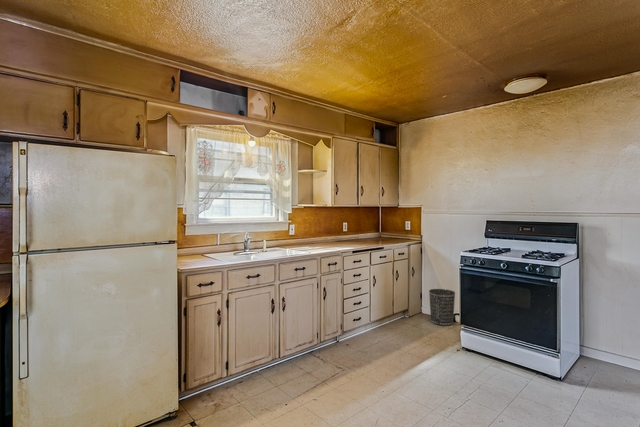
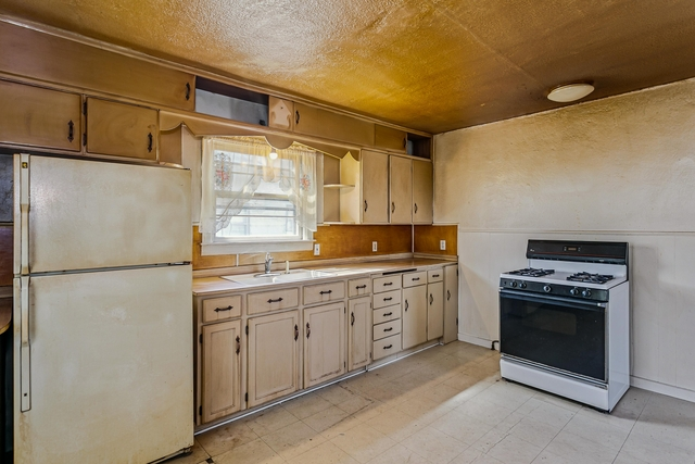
- wastebasket (441, 306)
